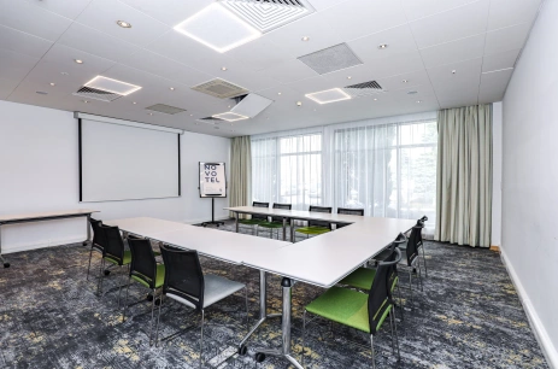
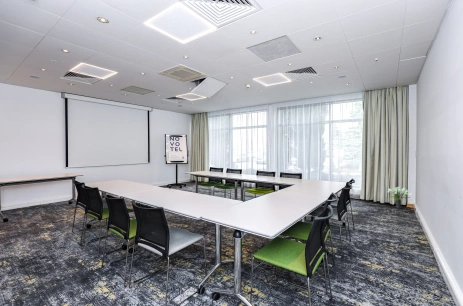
+ potted plant (399, 197)
